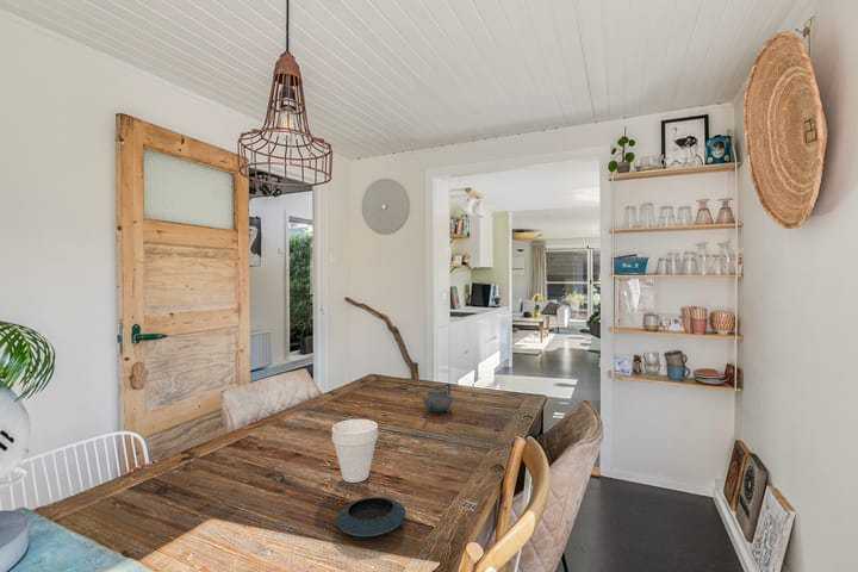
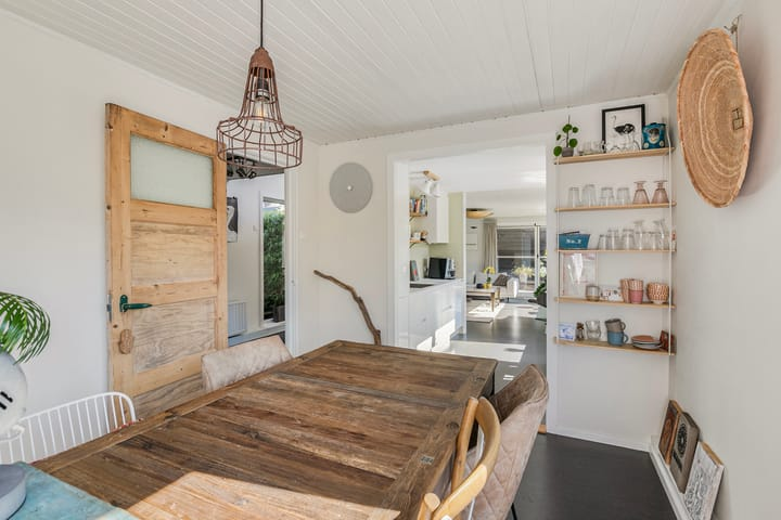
- saucer (371, 512)
- cup (355, 450)
- teapot (436, 398)
